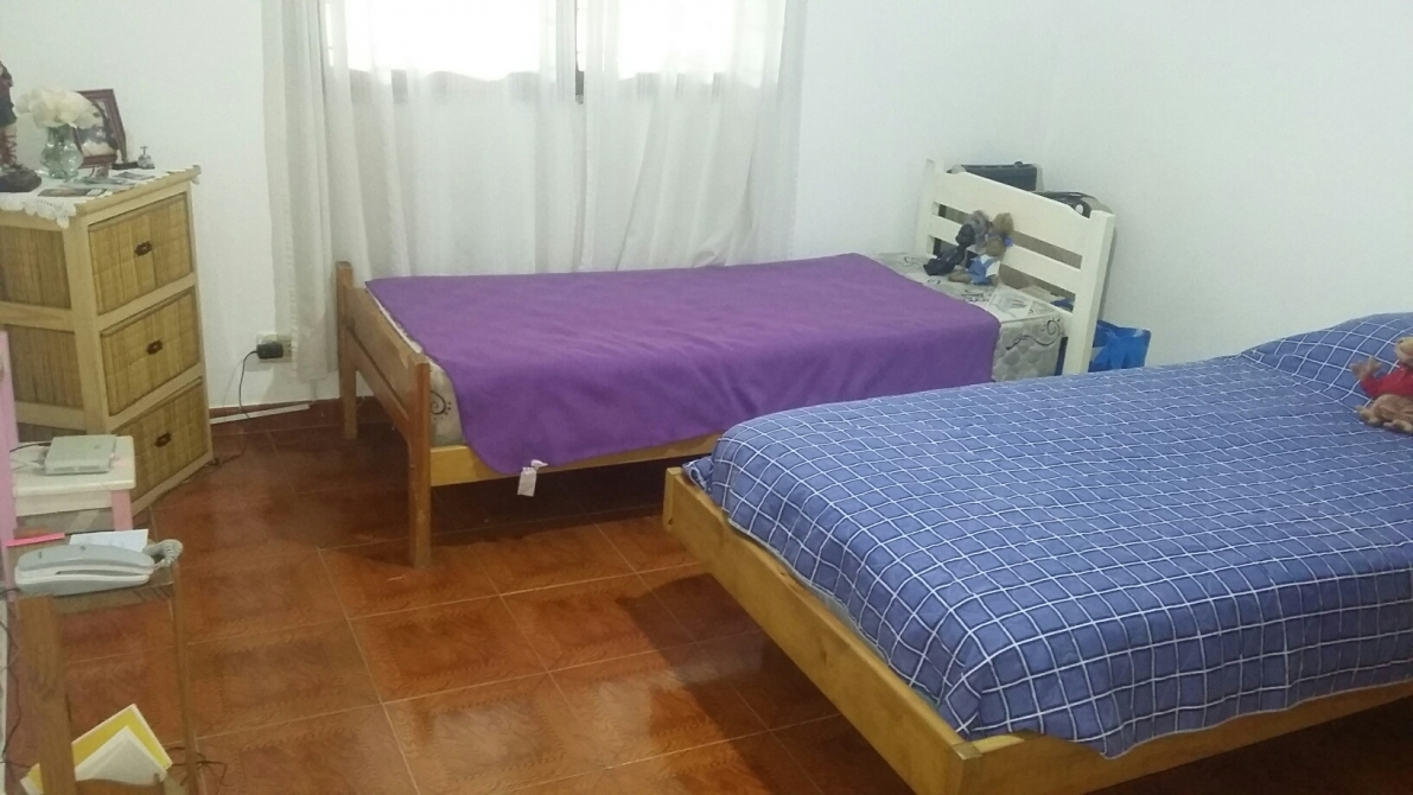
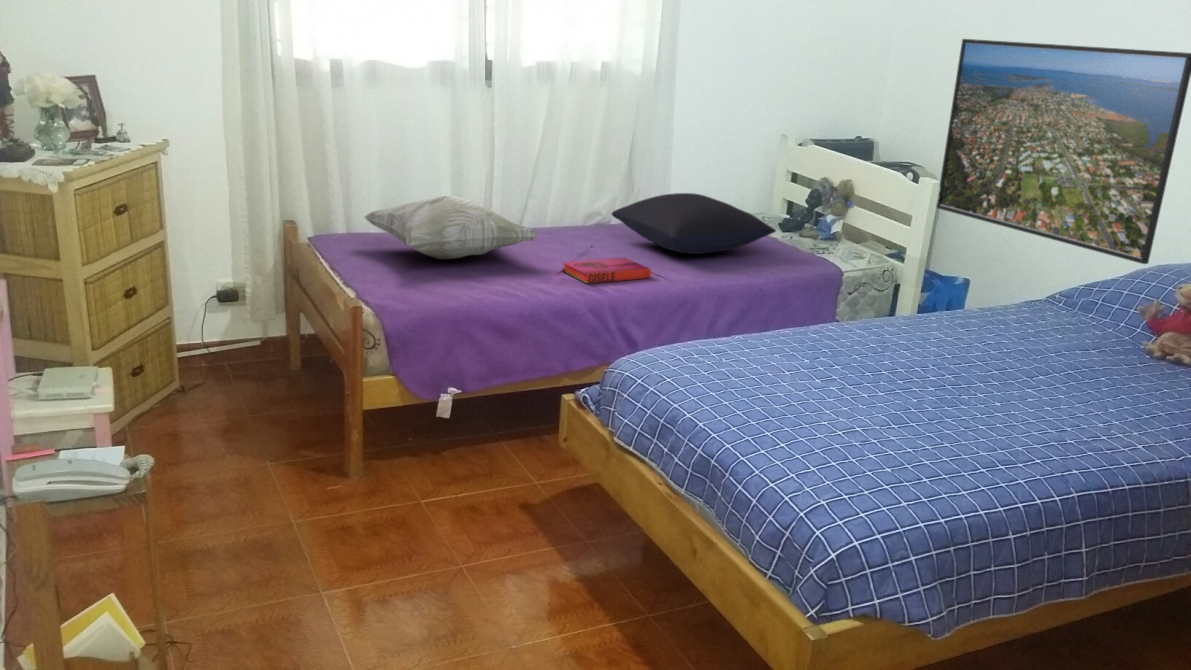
+ decorative pillow (449, 226)
+ pillow (692, 223)
+ hardback book (606, 270)
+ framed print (1047, 141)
